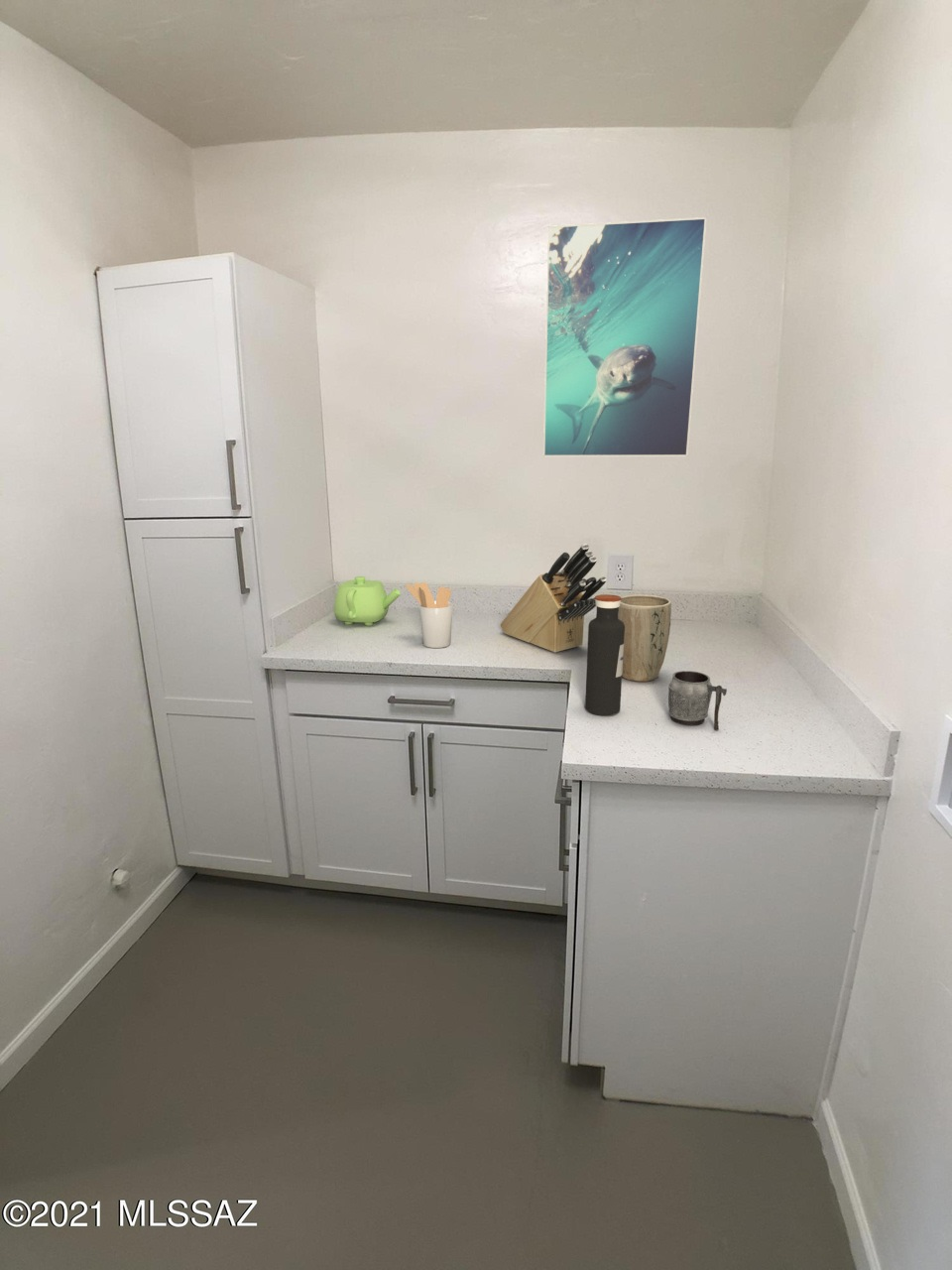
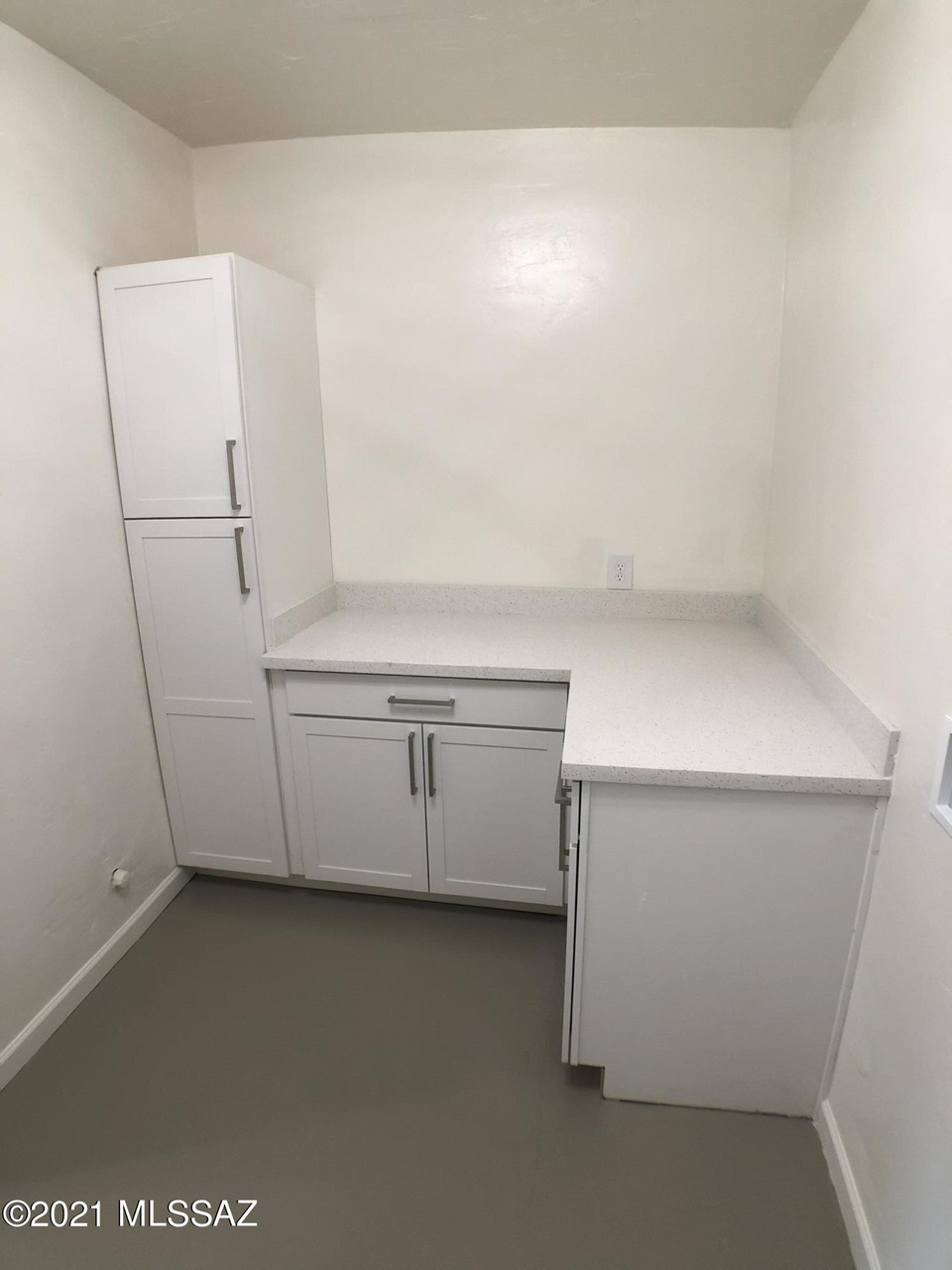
- plant pot (641, 638)
- mug (697, 700)
- water bottle (605, 654)
- teapot (369, 599)
- utensil holder (429, 613)
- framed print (619, 344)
- knife block (550, 592)
